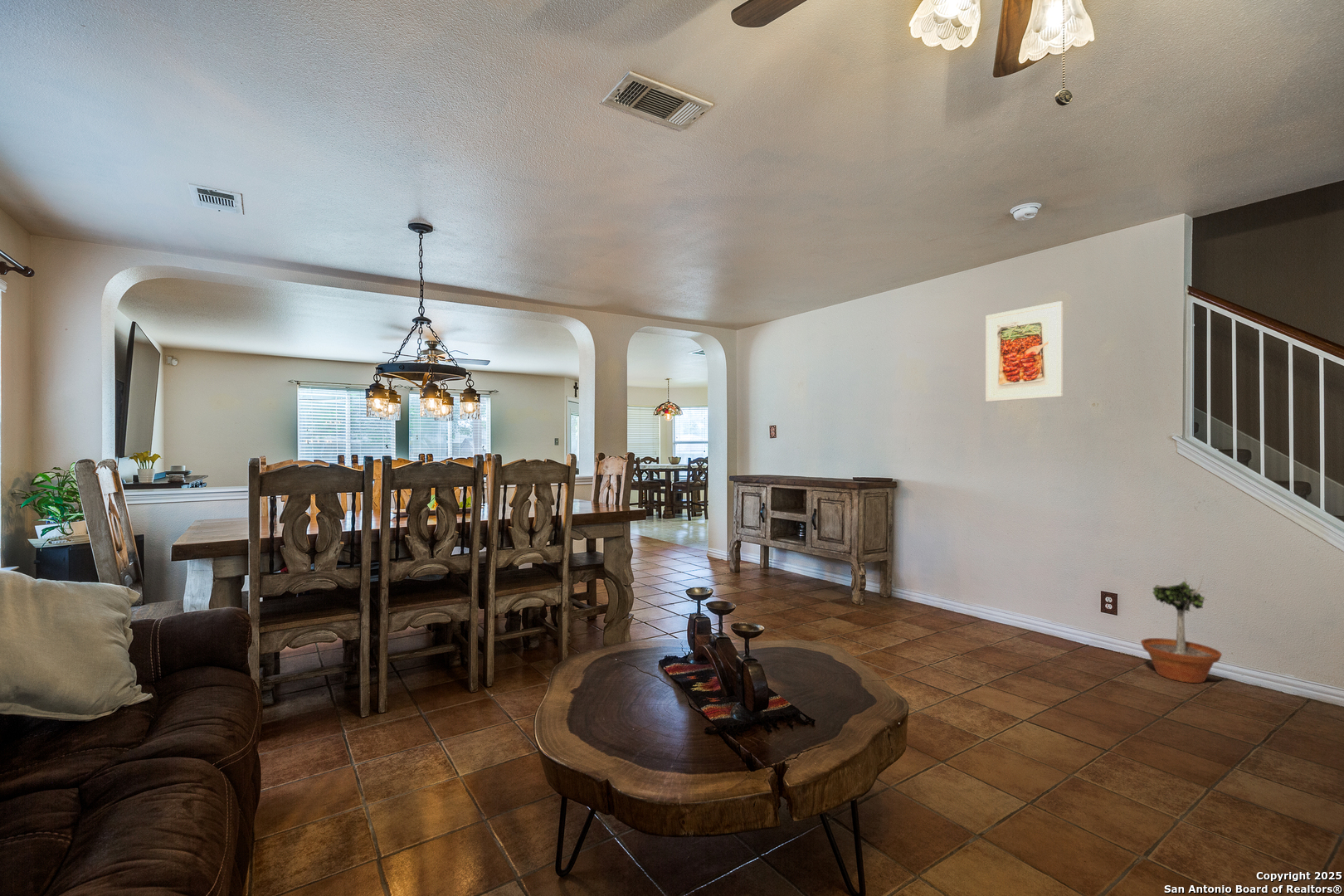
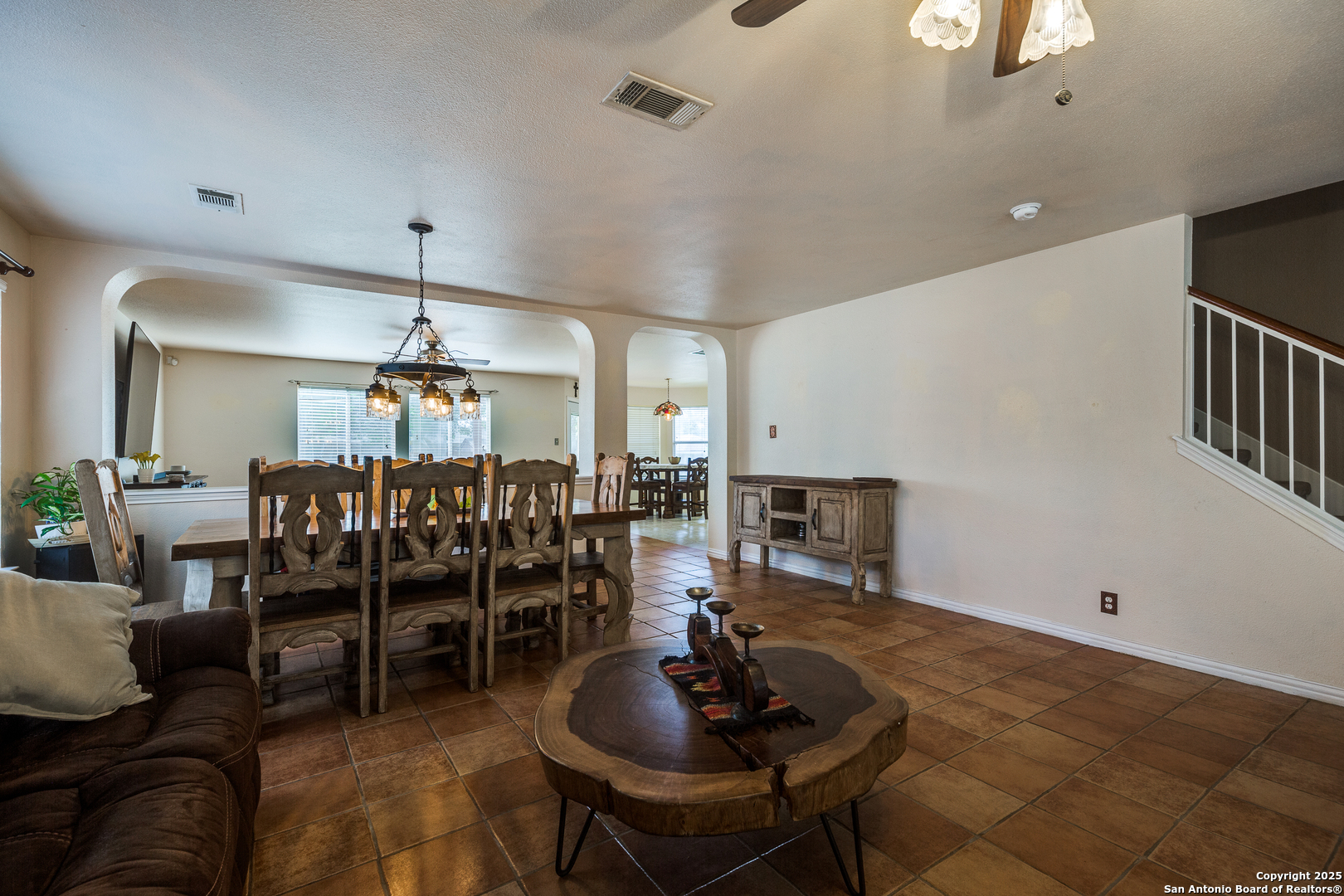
- potted tree (1180, 624)
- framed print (1022, 353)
